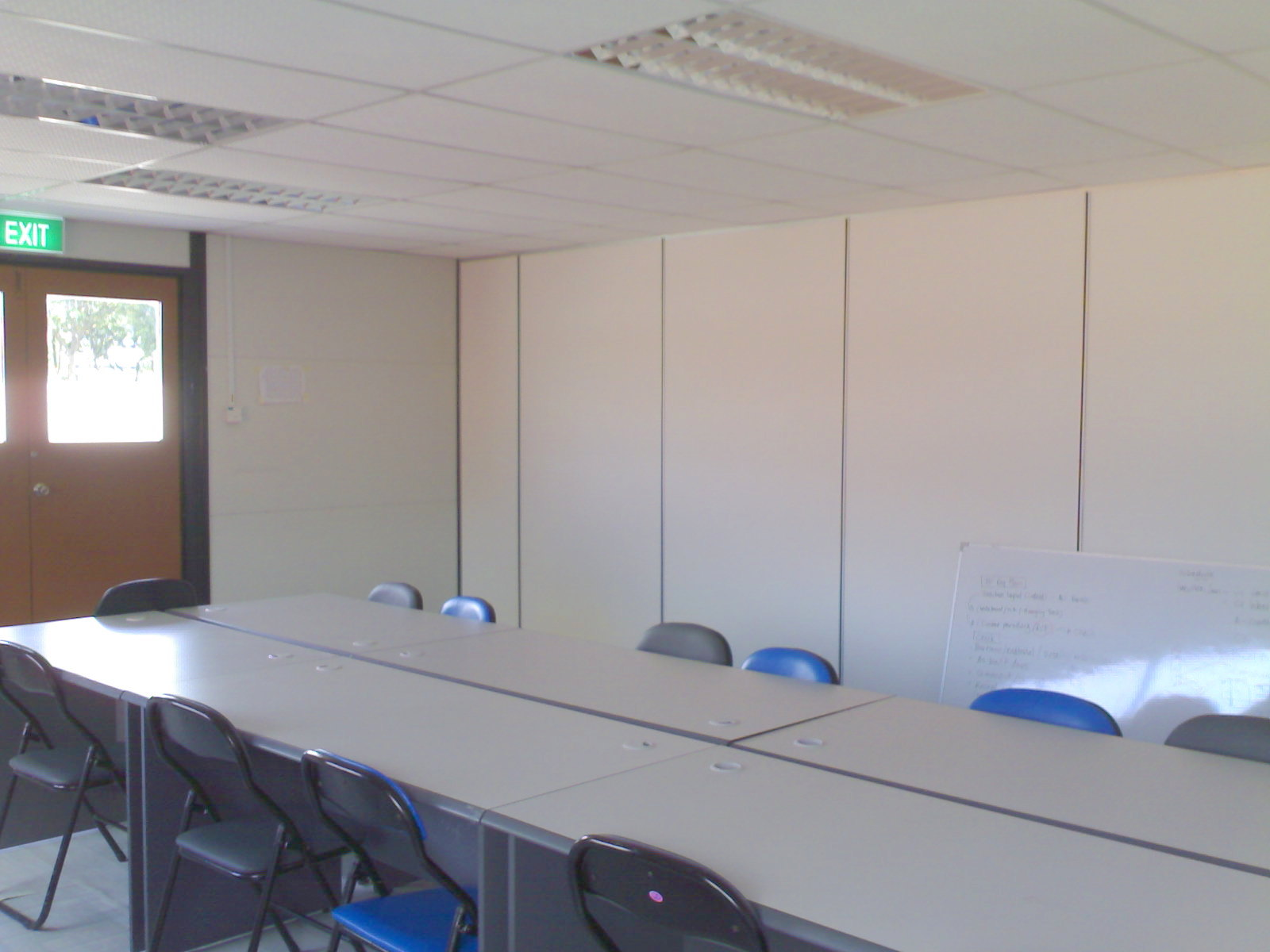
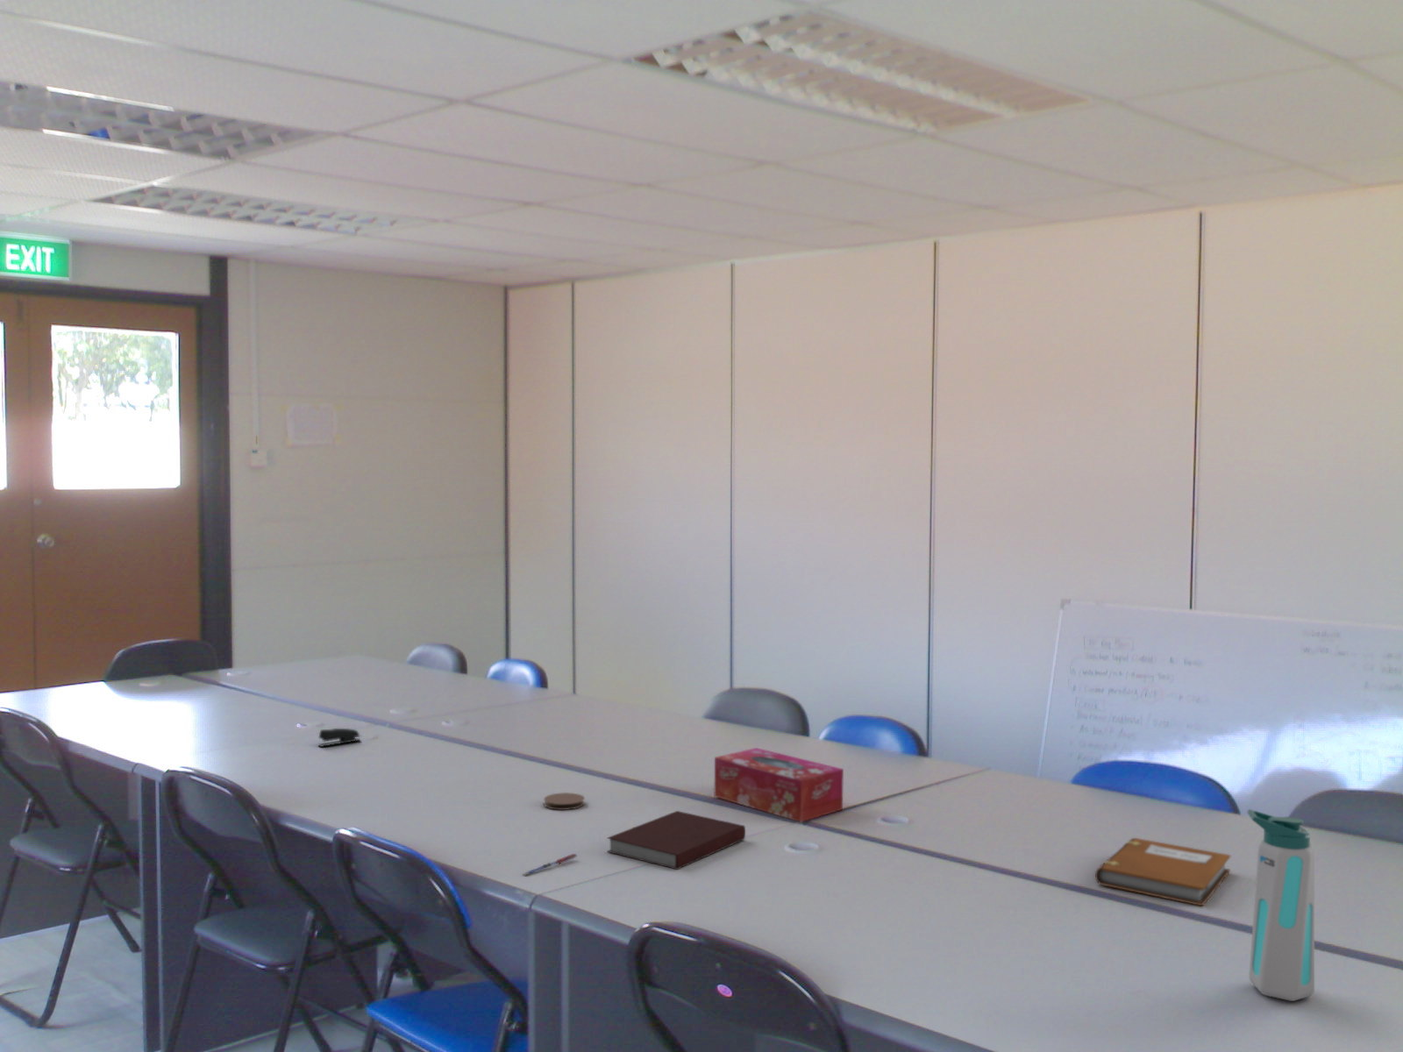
+ notebook (1163, 867)
+ notebook (677, 838)
+ pen (550, 863)
+ water bottle (1279, 903)
+ tissue box (777, 782)
+ stapler (339, 735)
+ coaster (563, 800)
